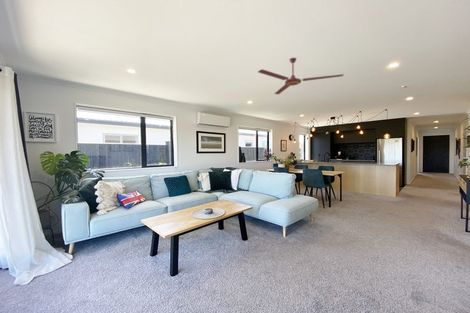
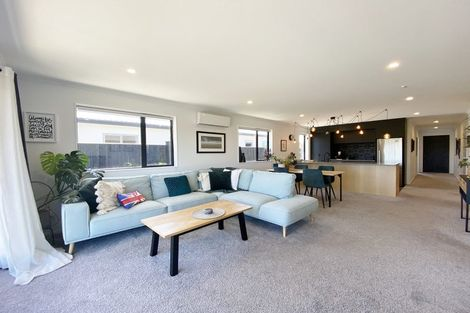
- ceiling fan (304, 78)
